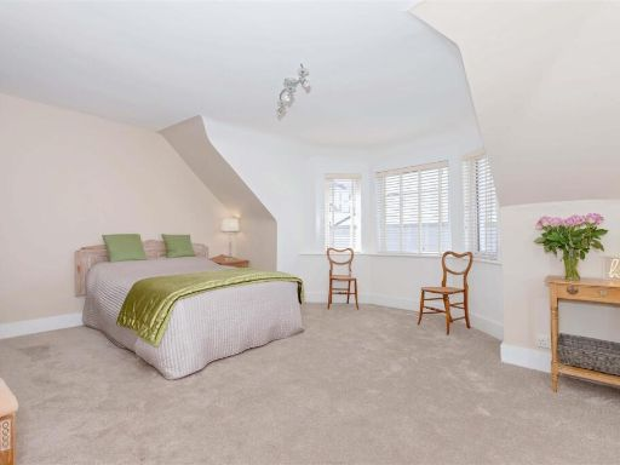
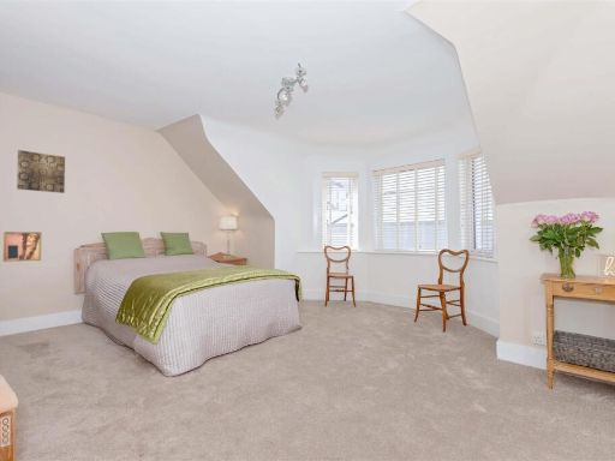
+ wall art (22, 246)
+ wall art (41, 172)
